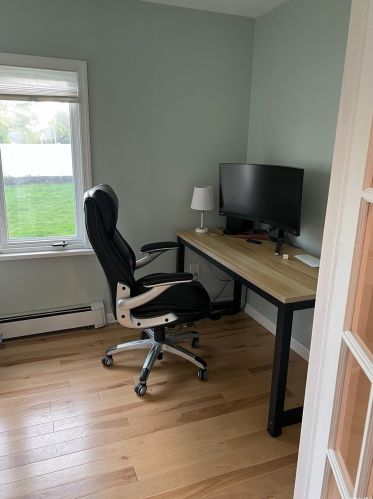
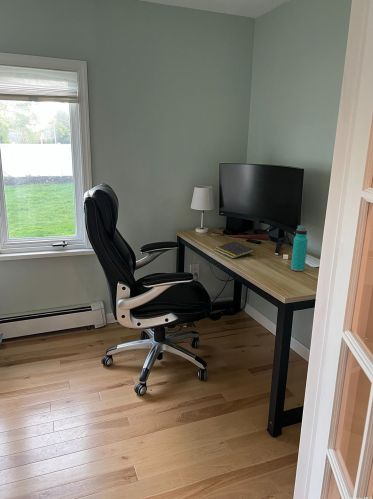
+ water bottle (299, 248)
+ notepad (233, 249)
